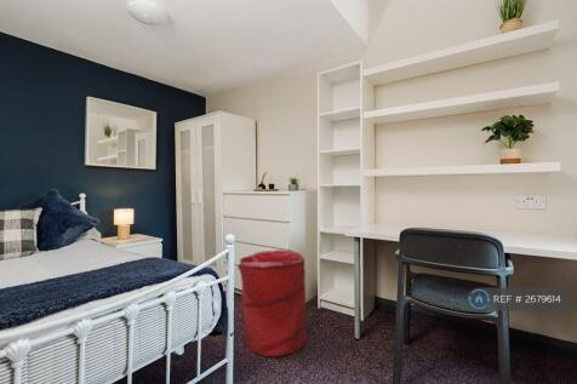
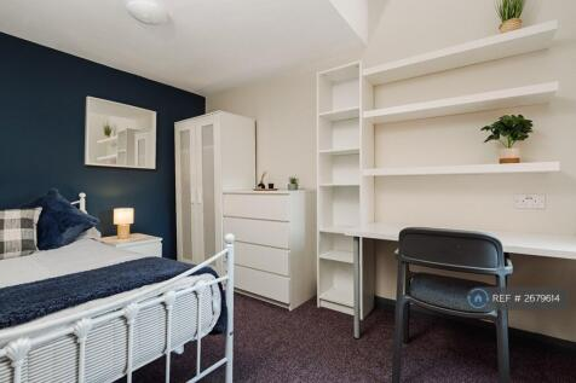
- laundry hamper (273, 297)
